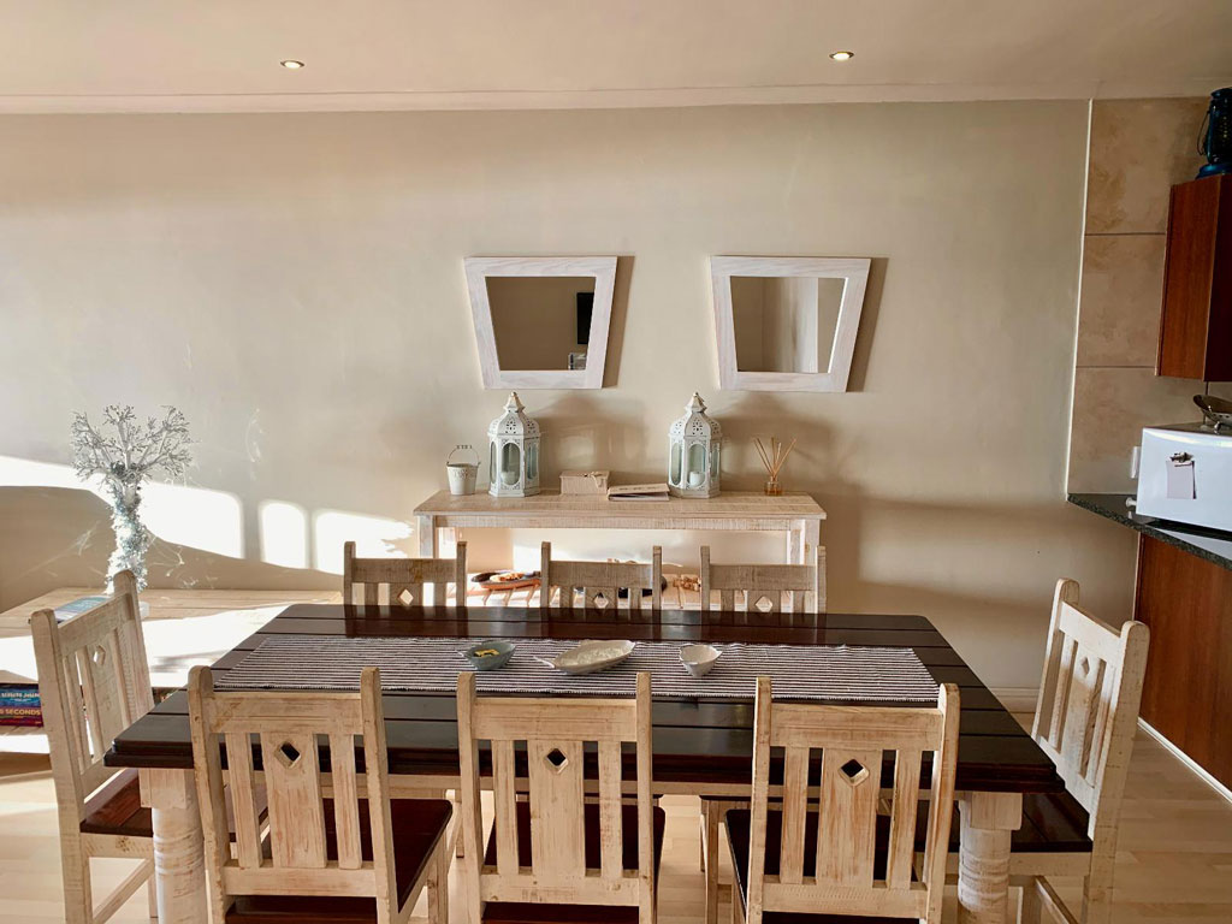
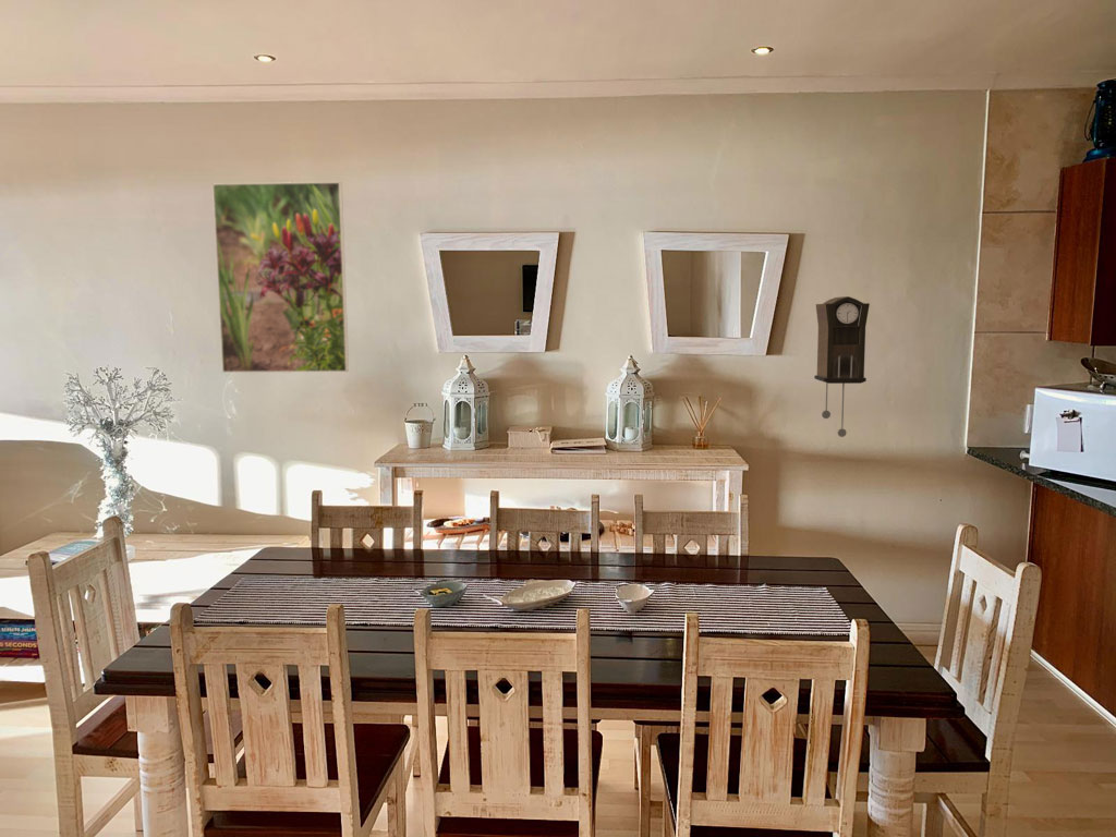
+ pendulum clock (839, 368)
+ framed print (281, 278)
